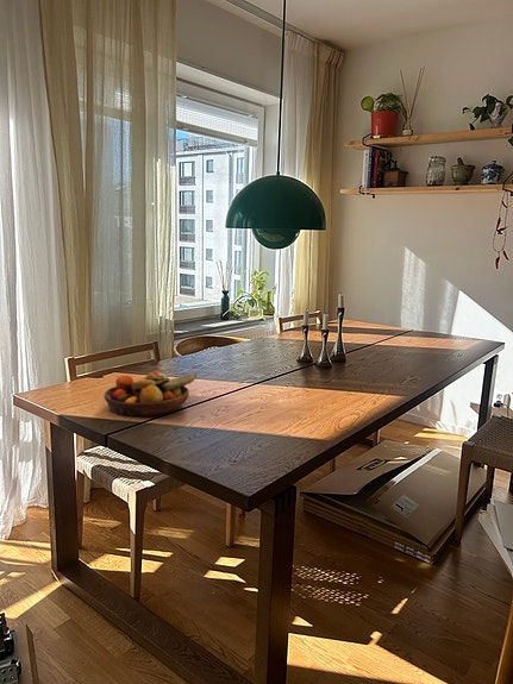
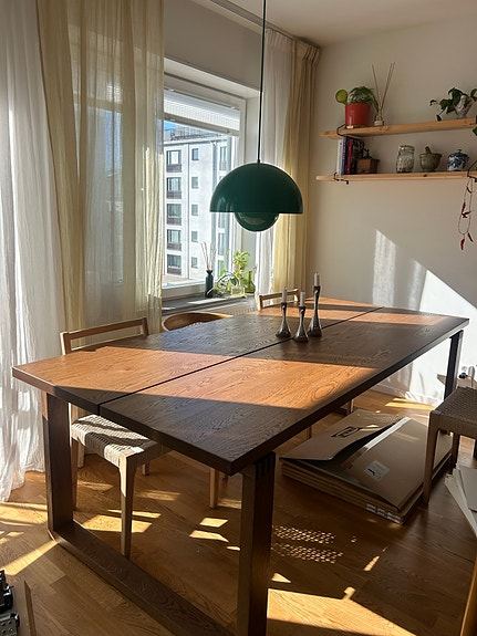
- fruit bowl (148, 388)
